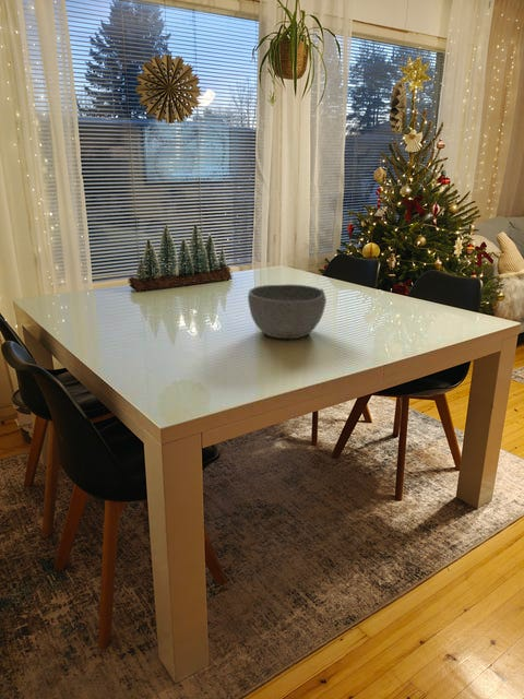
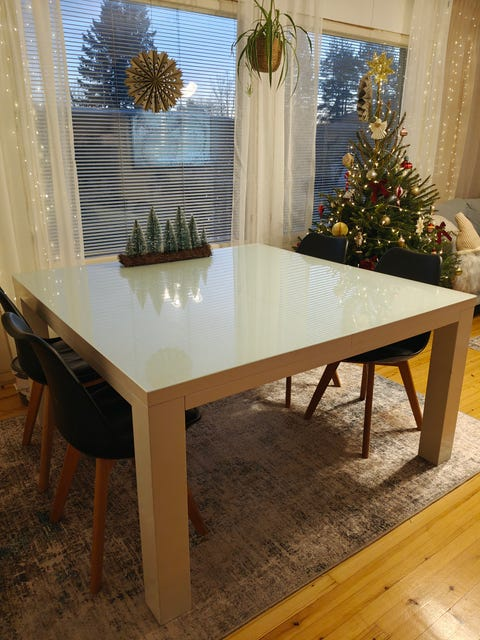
- bowl (286, 310)
